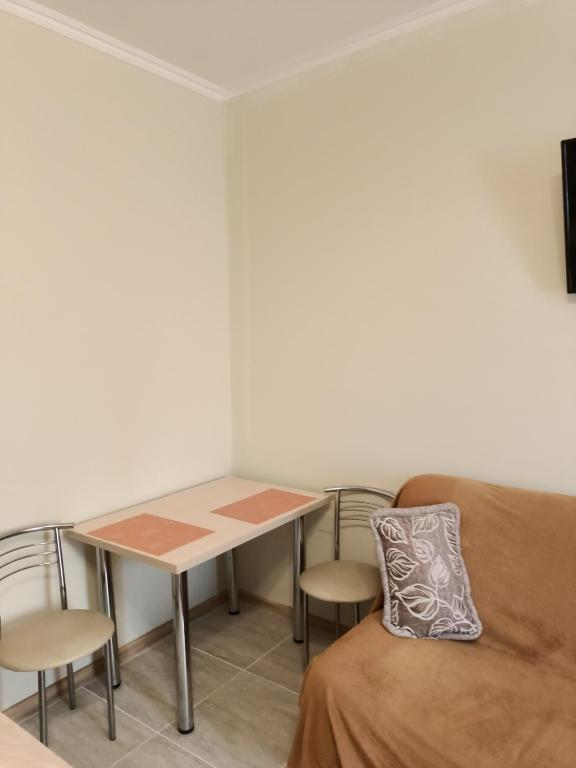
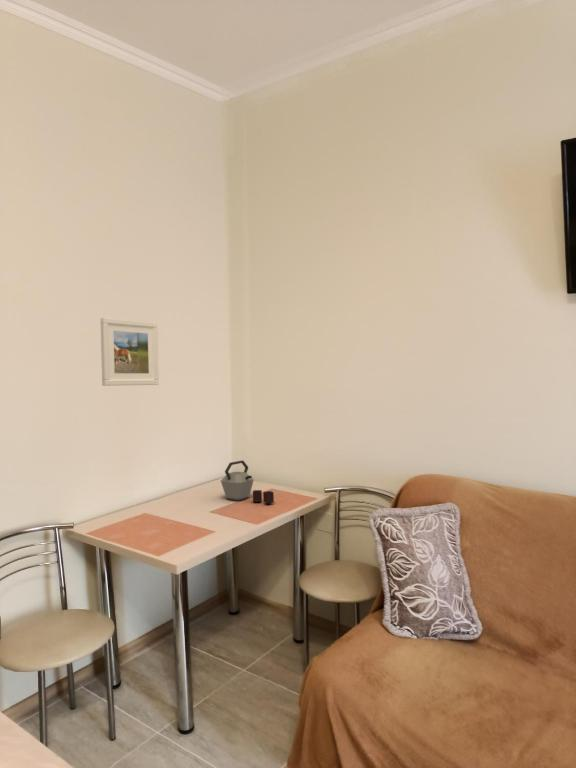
+ kettle (248, 481)
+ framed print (130, 352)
